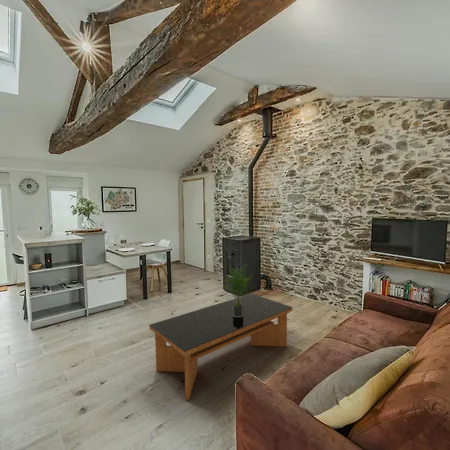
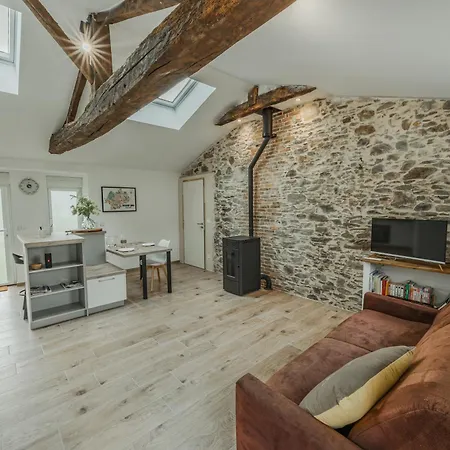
- potted plant (236, 290)
- coffee table (226, 336)
